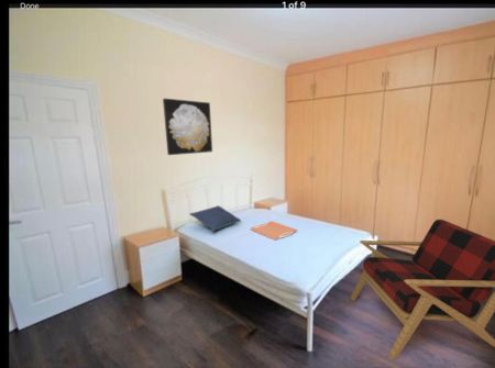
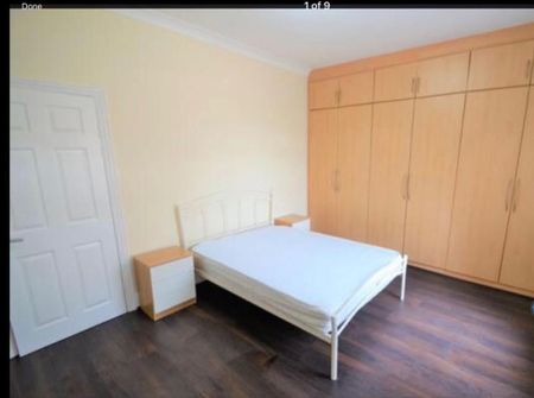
- wall art (189, 127)
- pillow (216, 218)
- serving tray (273, 230)
- armchair (421, 279)
